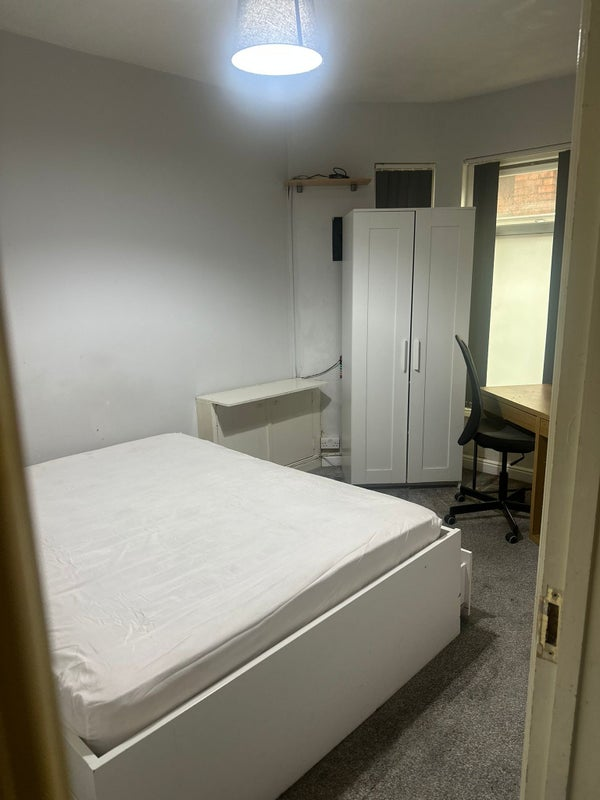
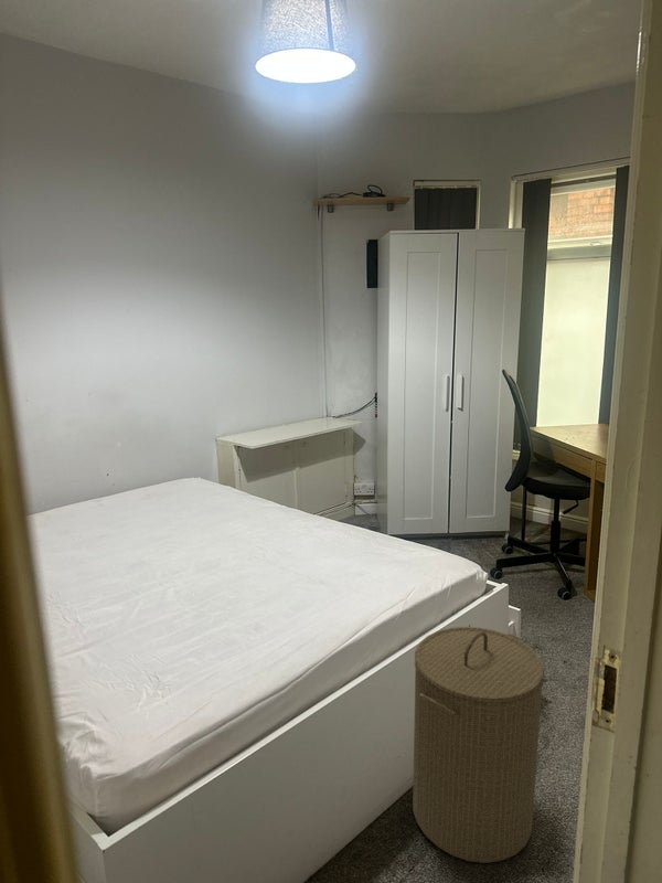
+ laundry hamper (474, 725)
